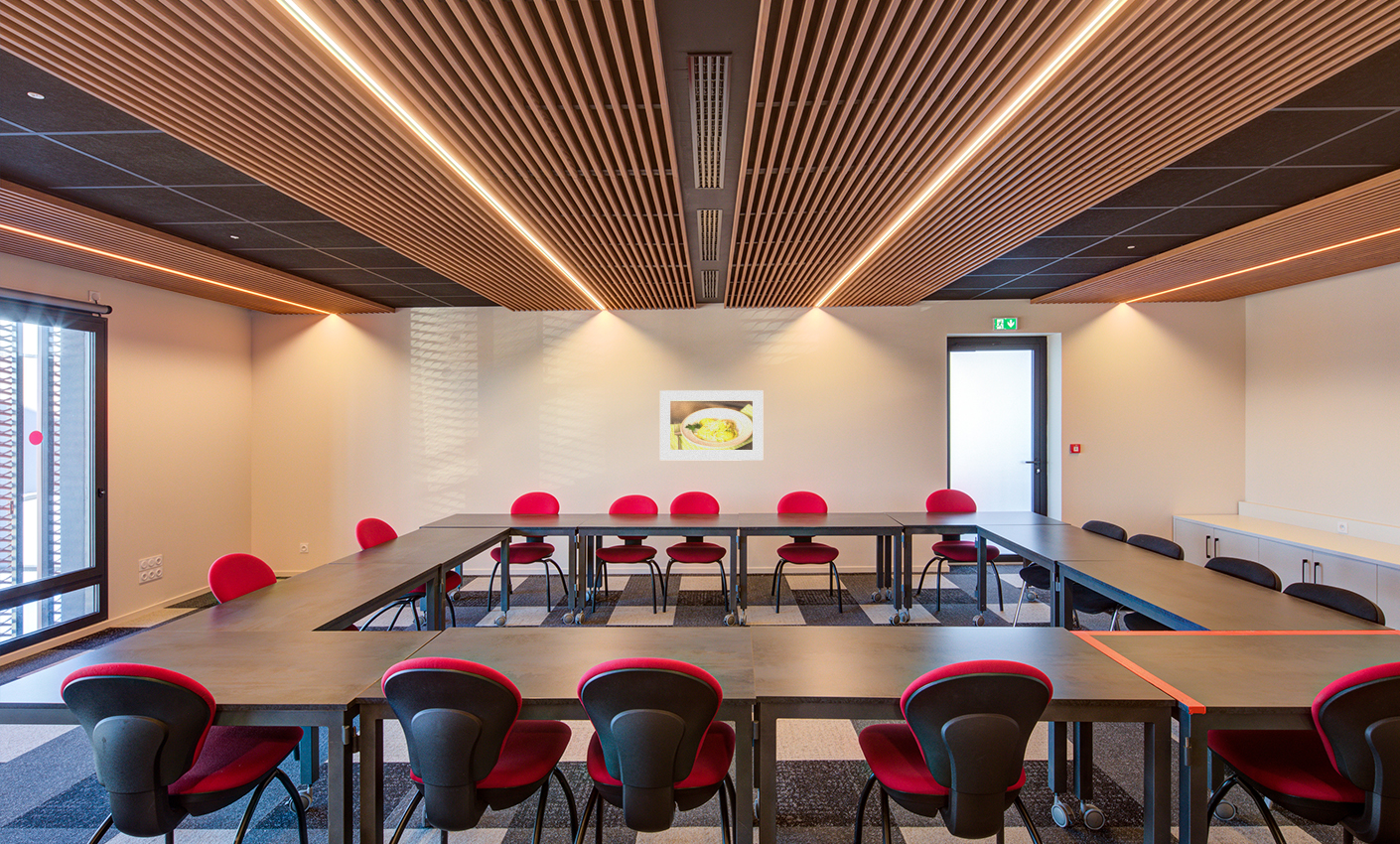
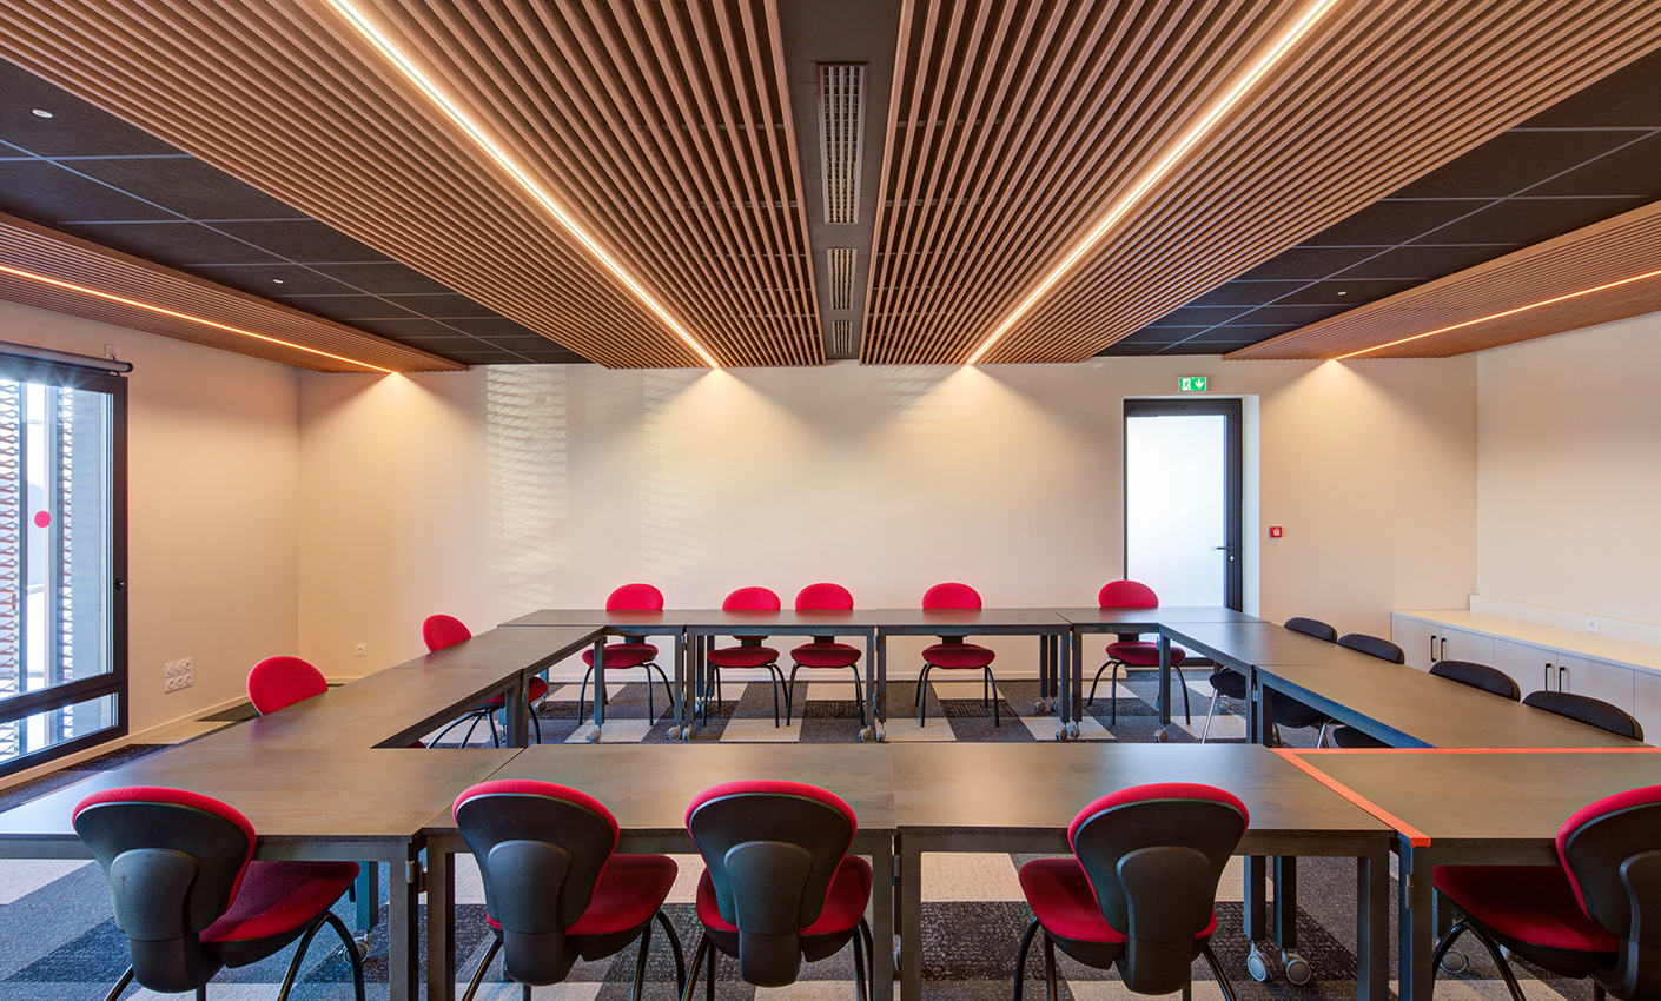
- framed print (711, 425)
